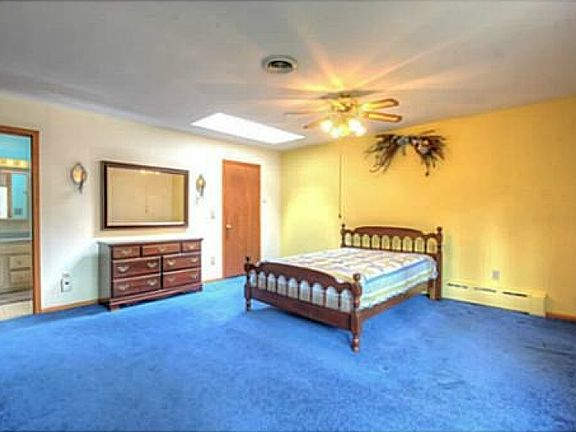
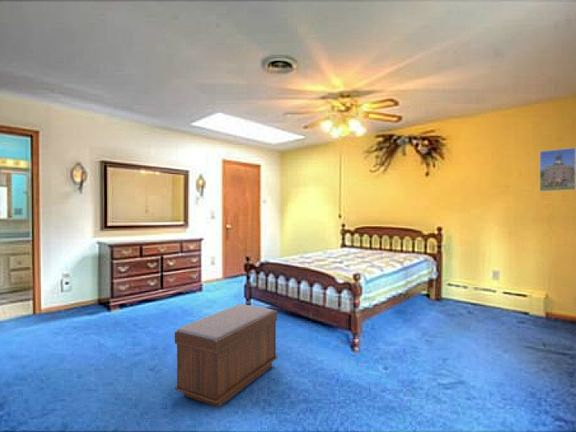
+ bench (230, 347)
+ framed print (557, 170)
